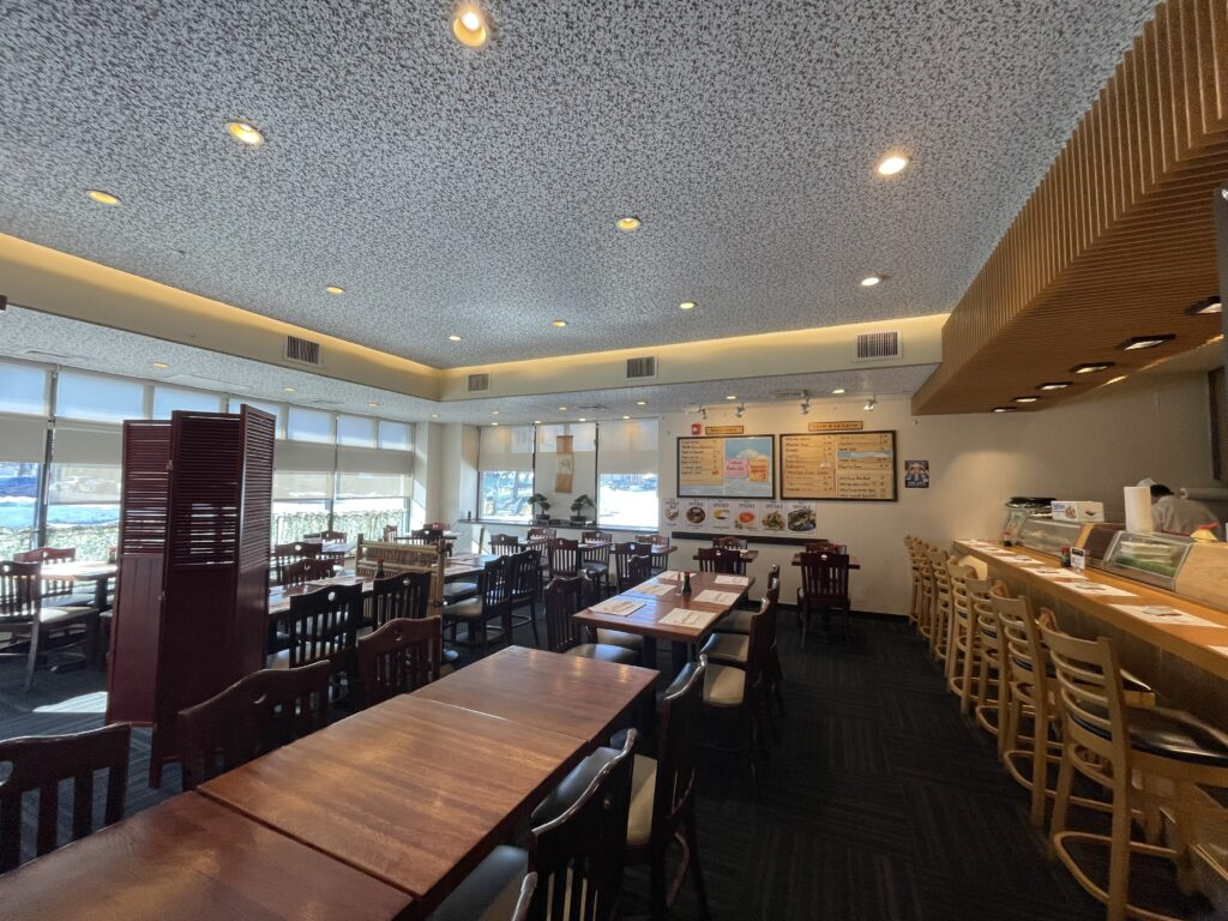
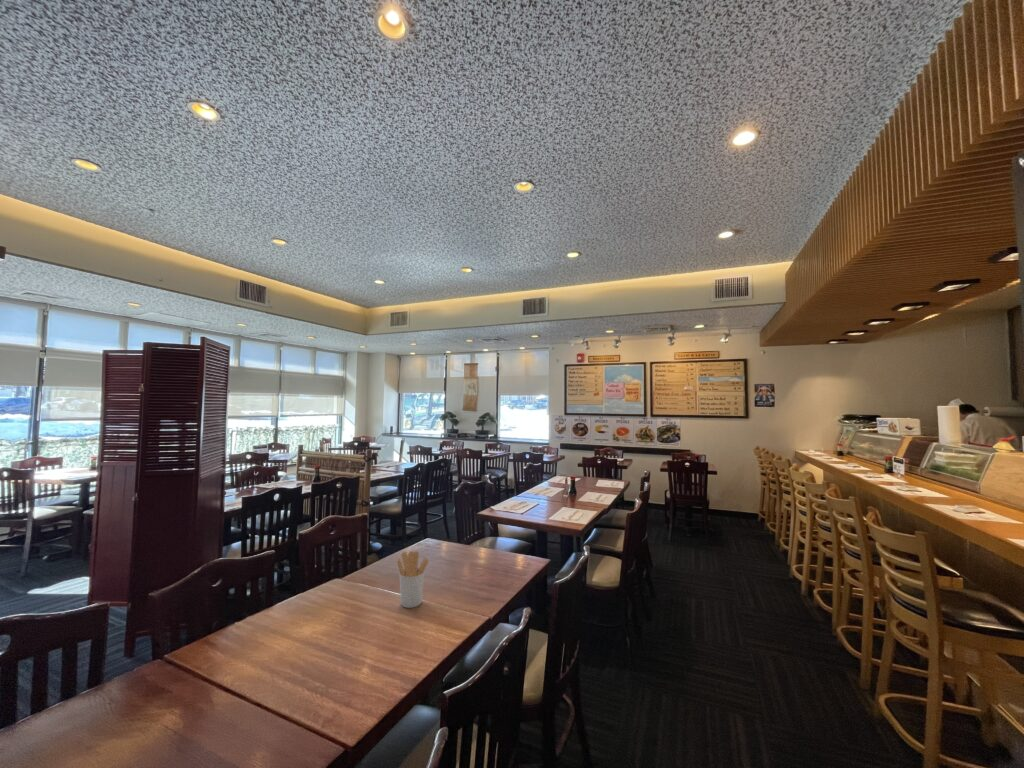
+ utensil holder (411, 577)
